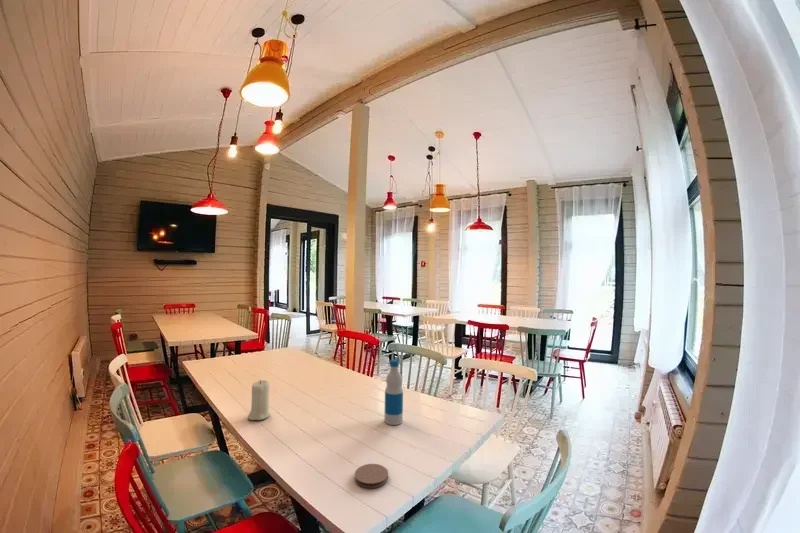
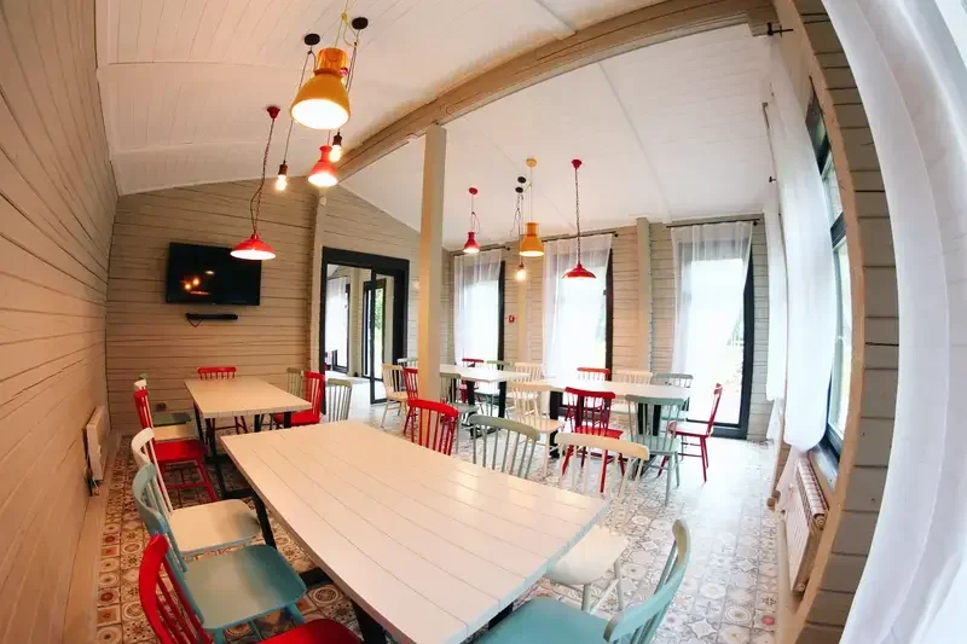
- bottle (394, 390)
- coaster (371, 475)
- candle (259, 398)
